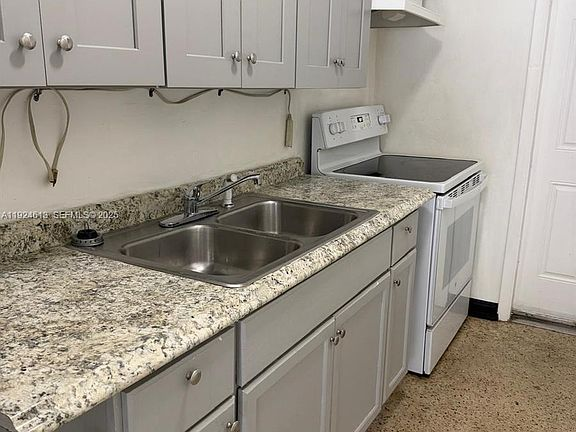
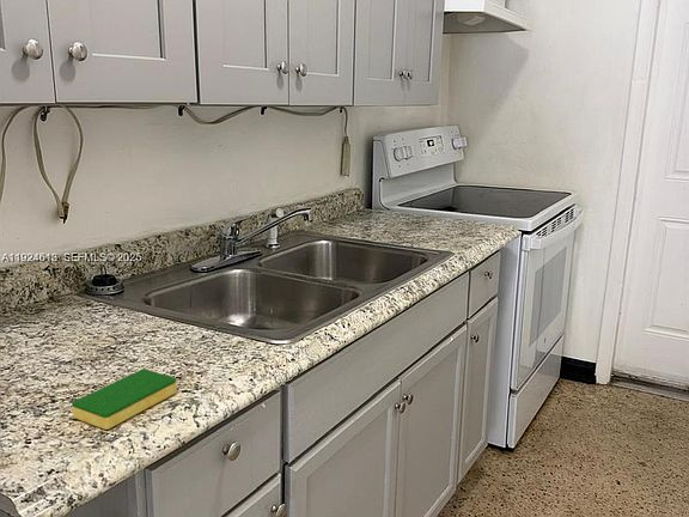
+ dish sponge (126, 396)
